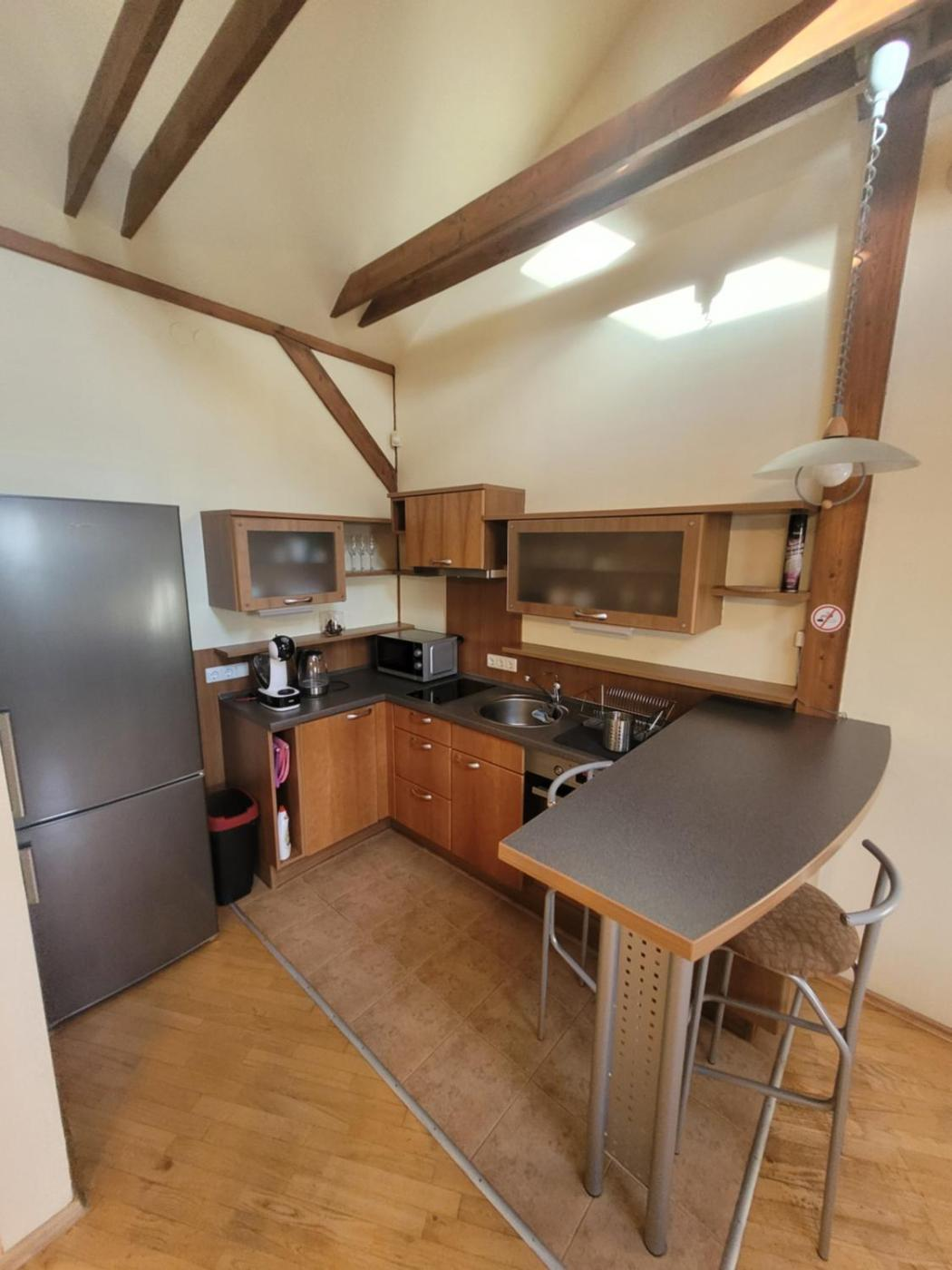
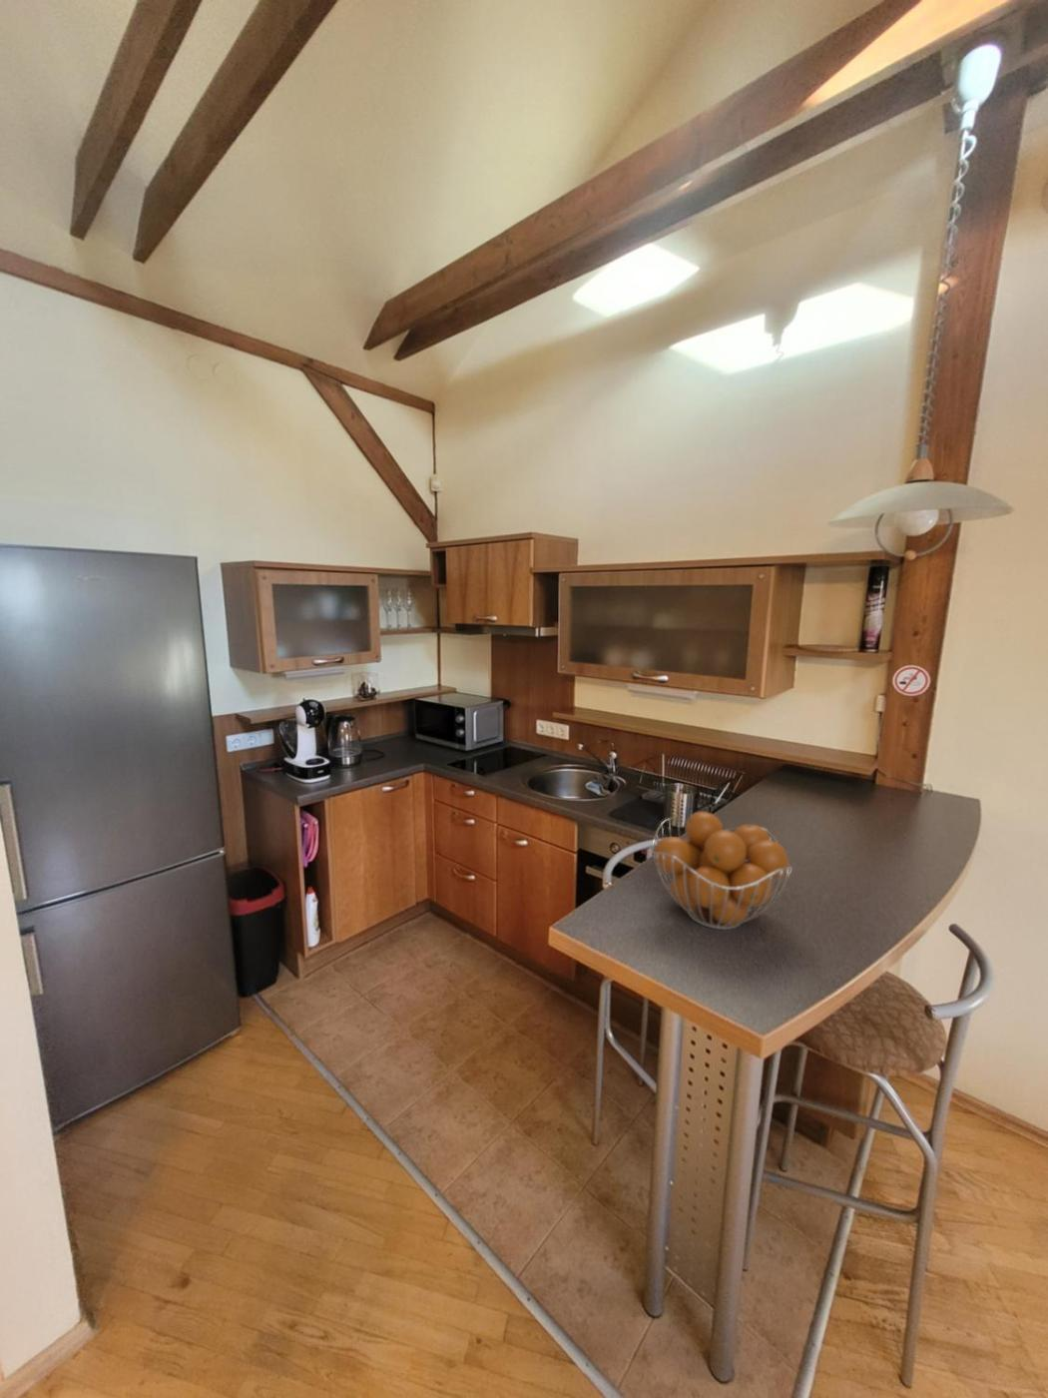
+ fruit basket (718, 869)
